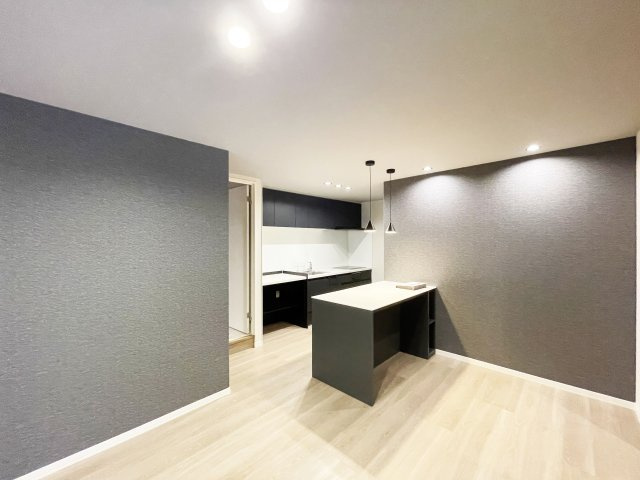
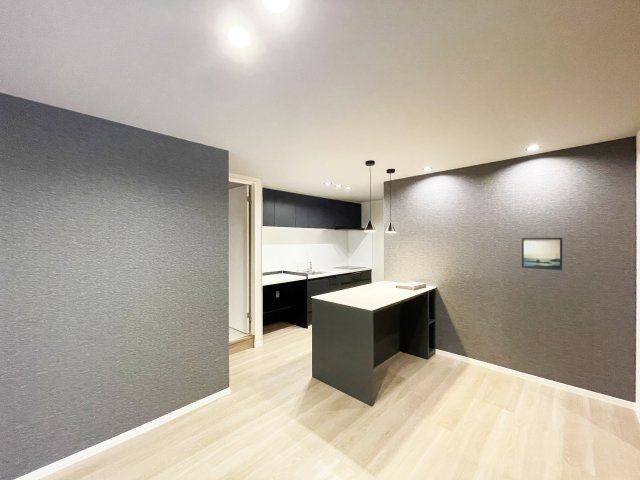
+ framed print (541, 253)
